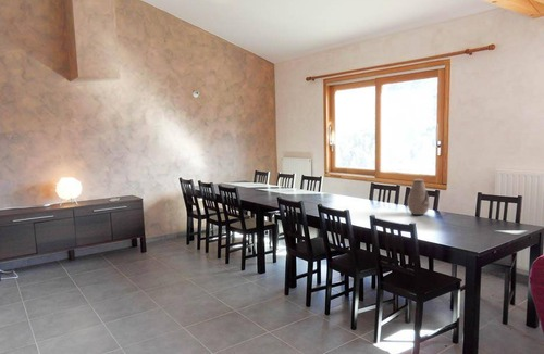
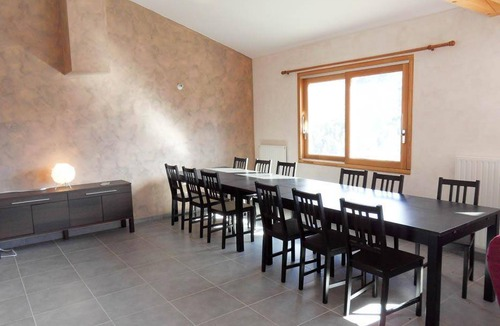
- vase (418, 197)
